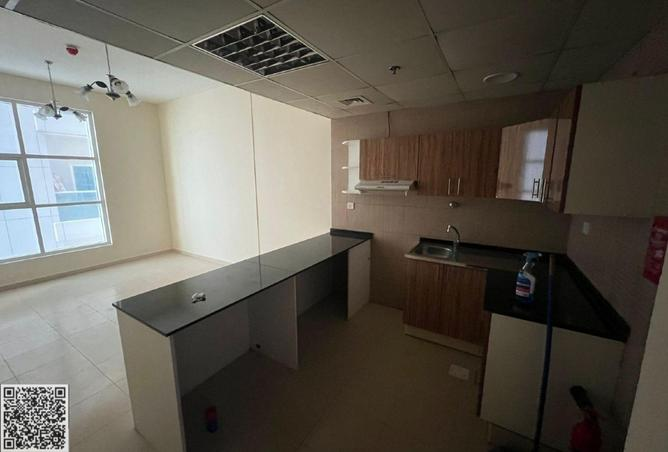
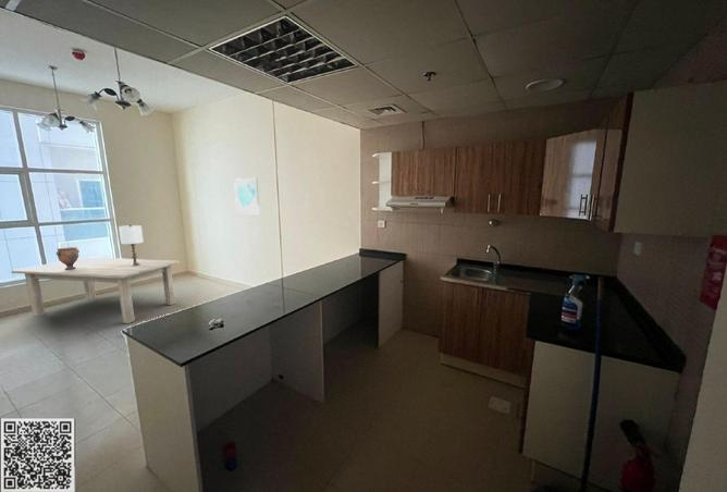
+ decorative urn (69, 258)
+ dining table (104, 281)
+ lamp (132, 245)
+ wall art (246, 196)
